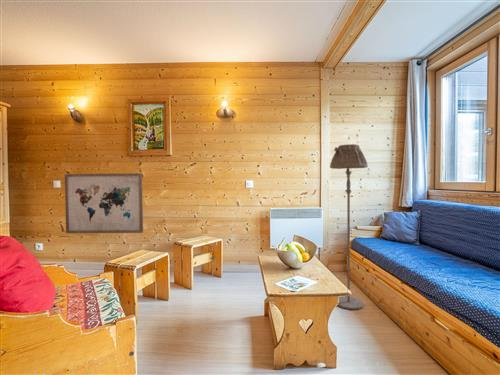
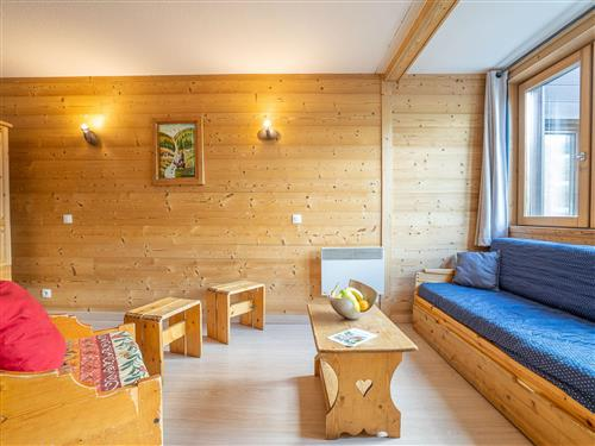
- floor lamp (348, 224)
- wall art (103, 203)
